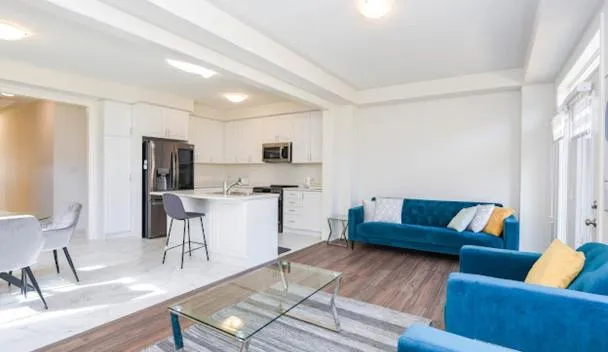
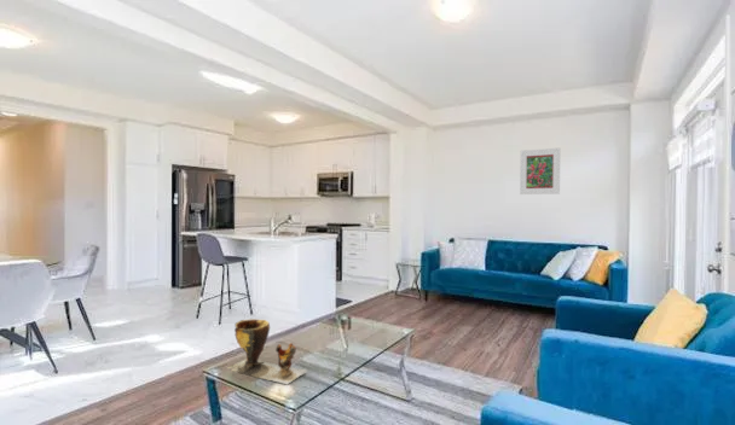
+ clay pot (264, 345)
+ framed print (539, 171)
